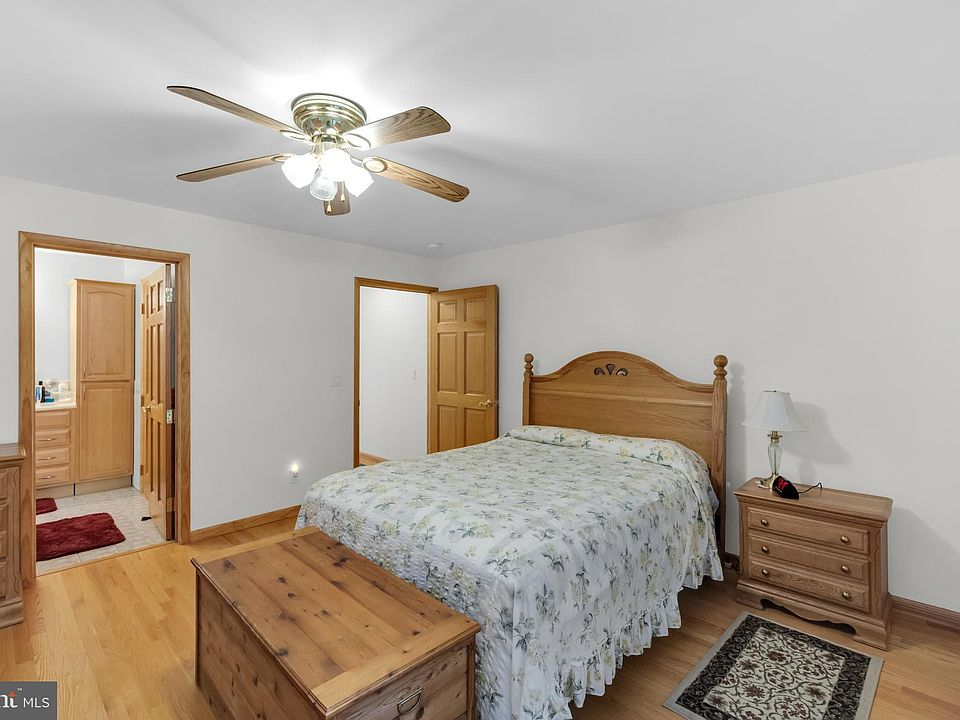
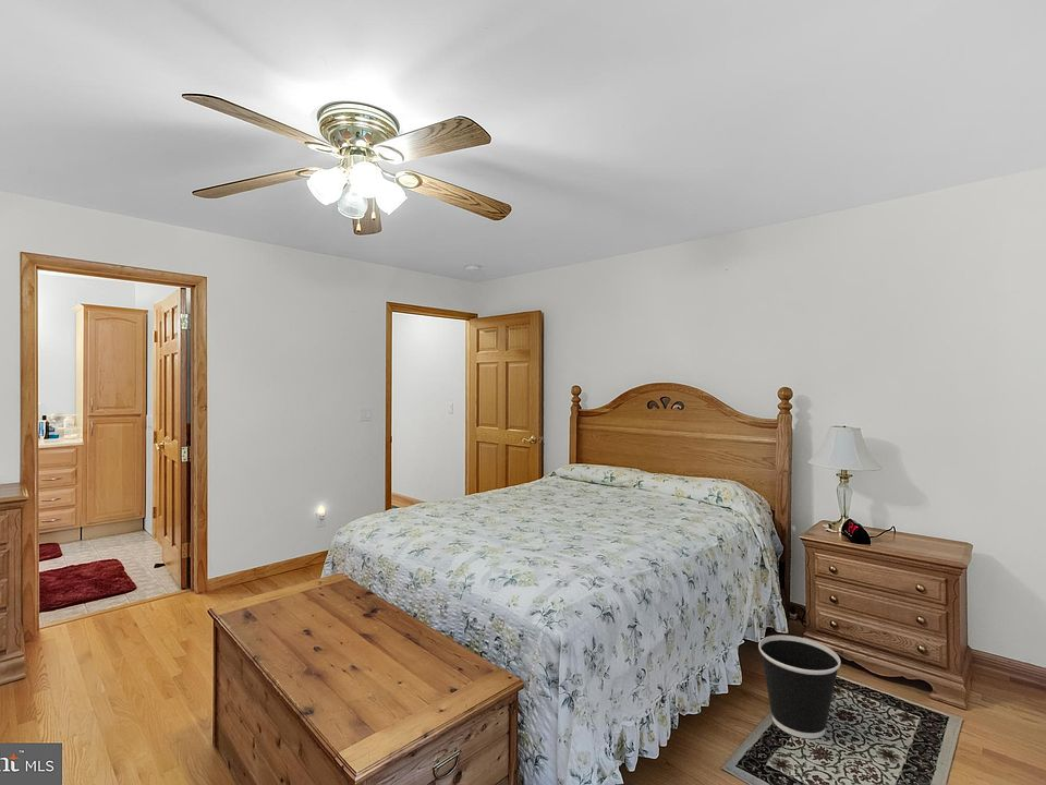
+ wastebasket (798, 687)
